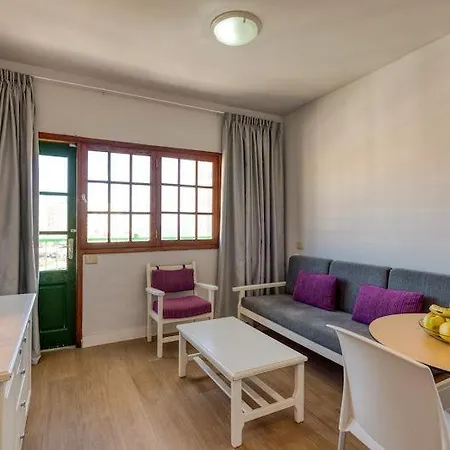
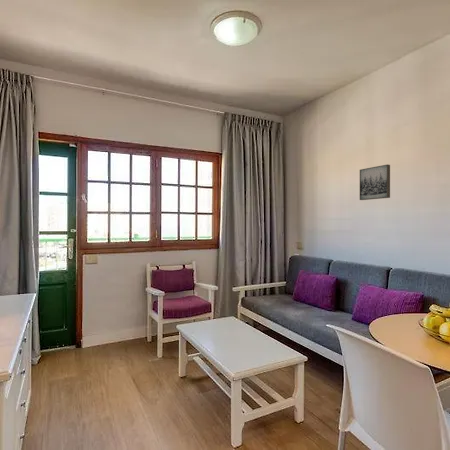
+ wall art (374, 183)
